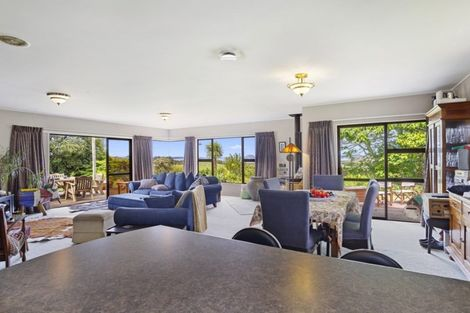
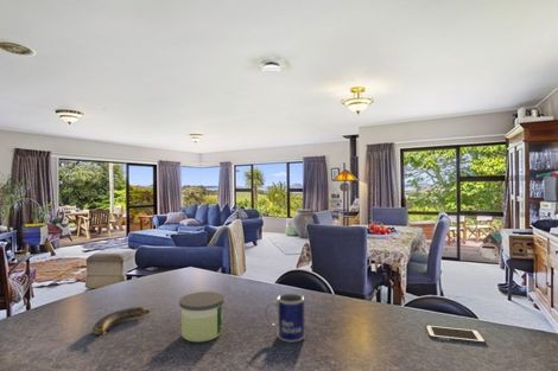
+ banana (118, 320)
+ candle (202, 315)
+ mug (284, 316)
+ cell phone (454, 334)
